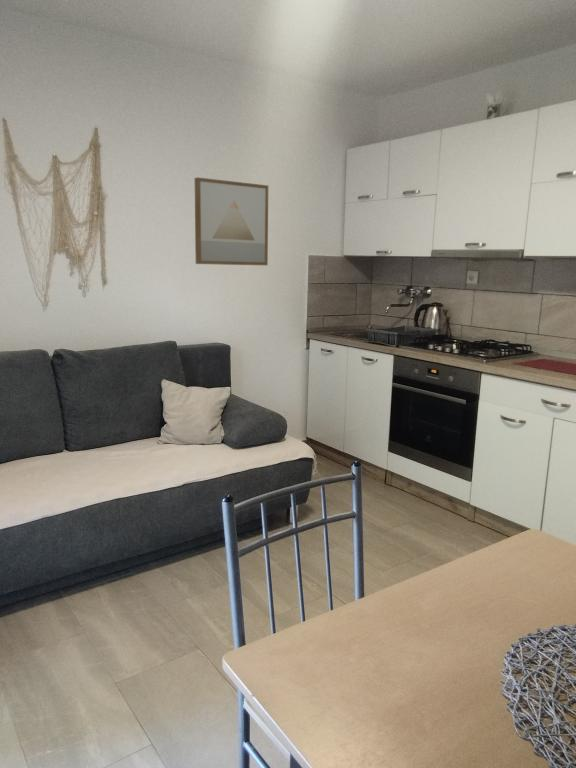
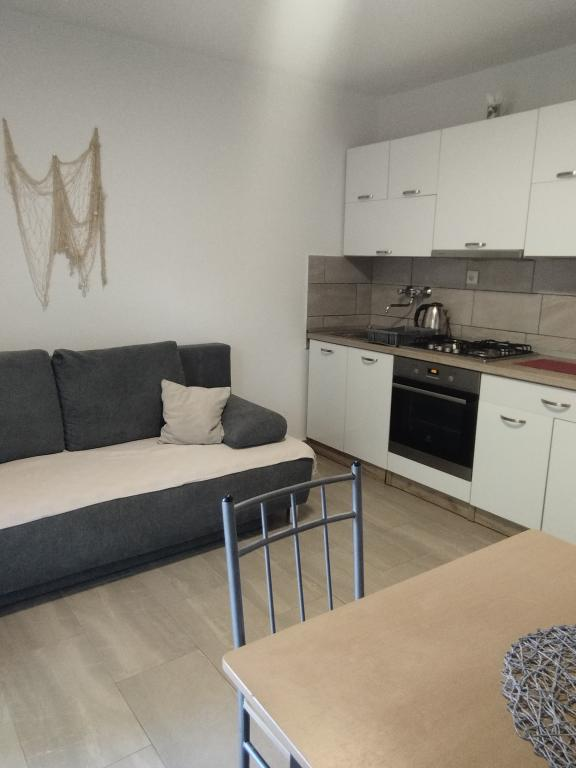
- wall art (232, 223)
